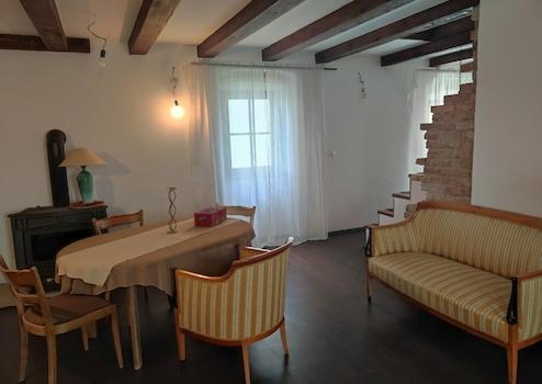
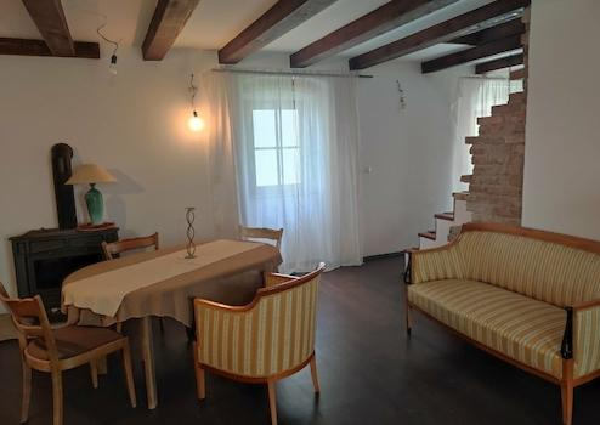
- tissue box (211, 216)
